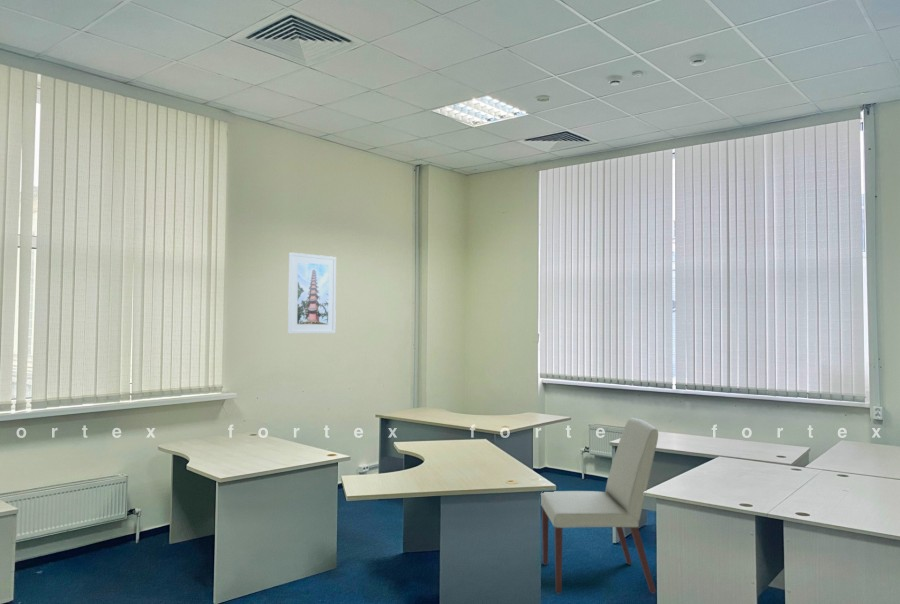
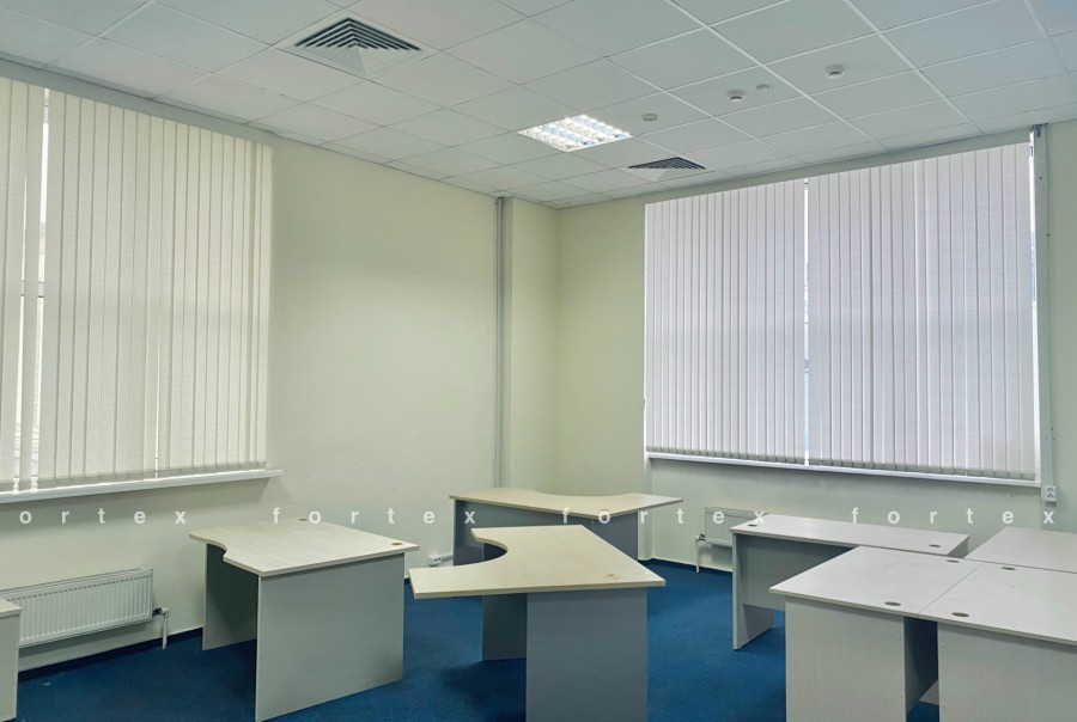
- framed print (312, 294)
- chair (597, 498)
